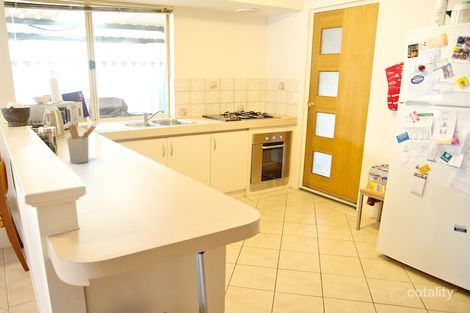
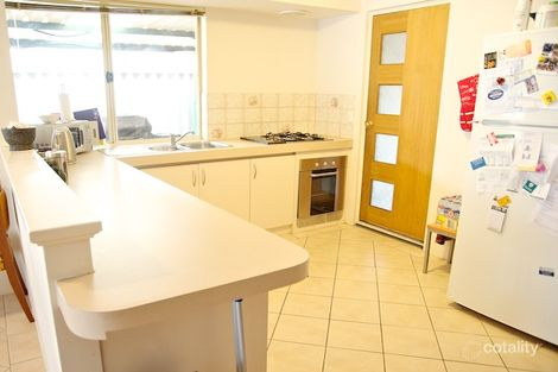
- utensil holder (83, 142)
